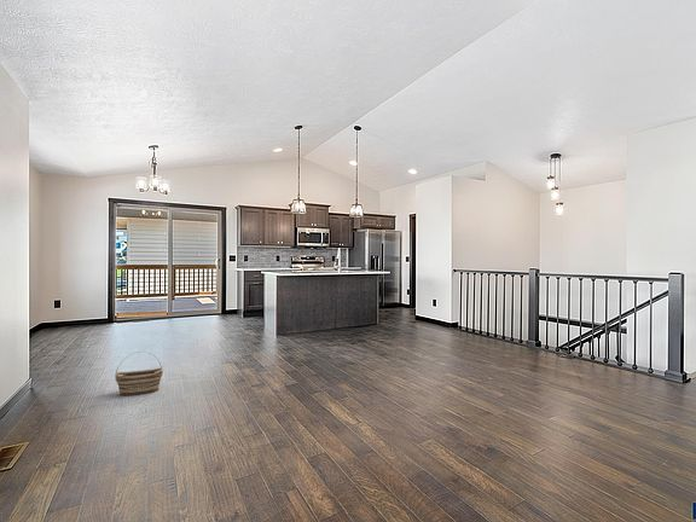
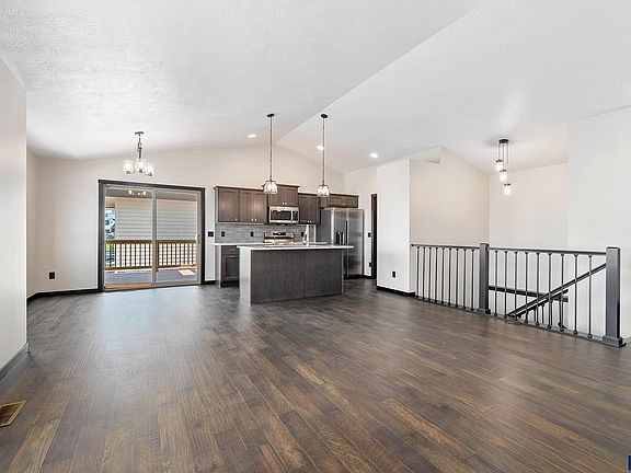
- basket (139, 371)
